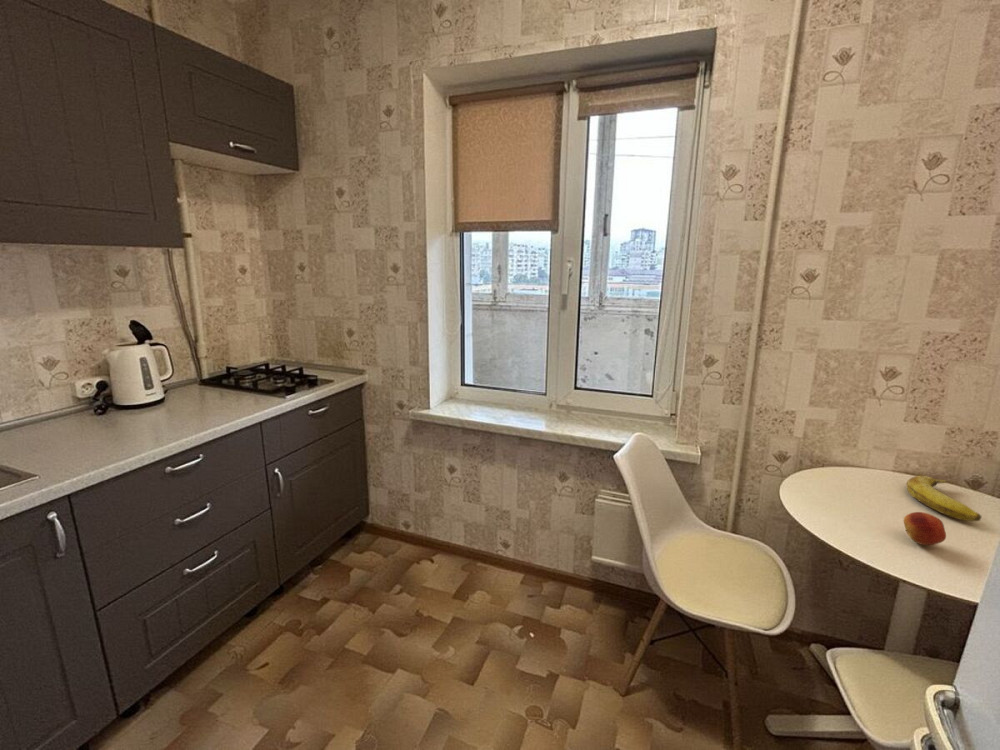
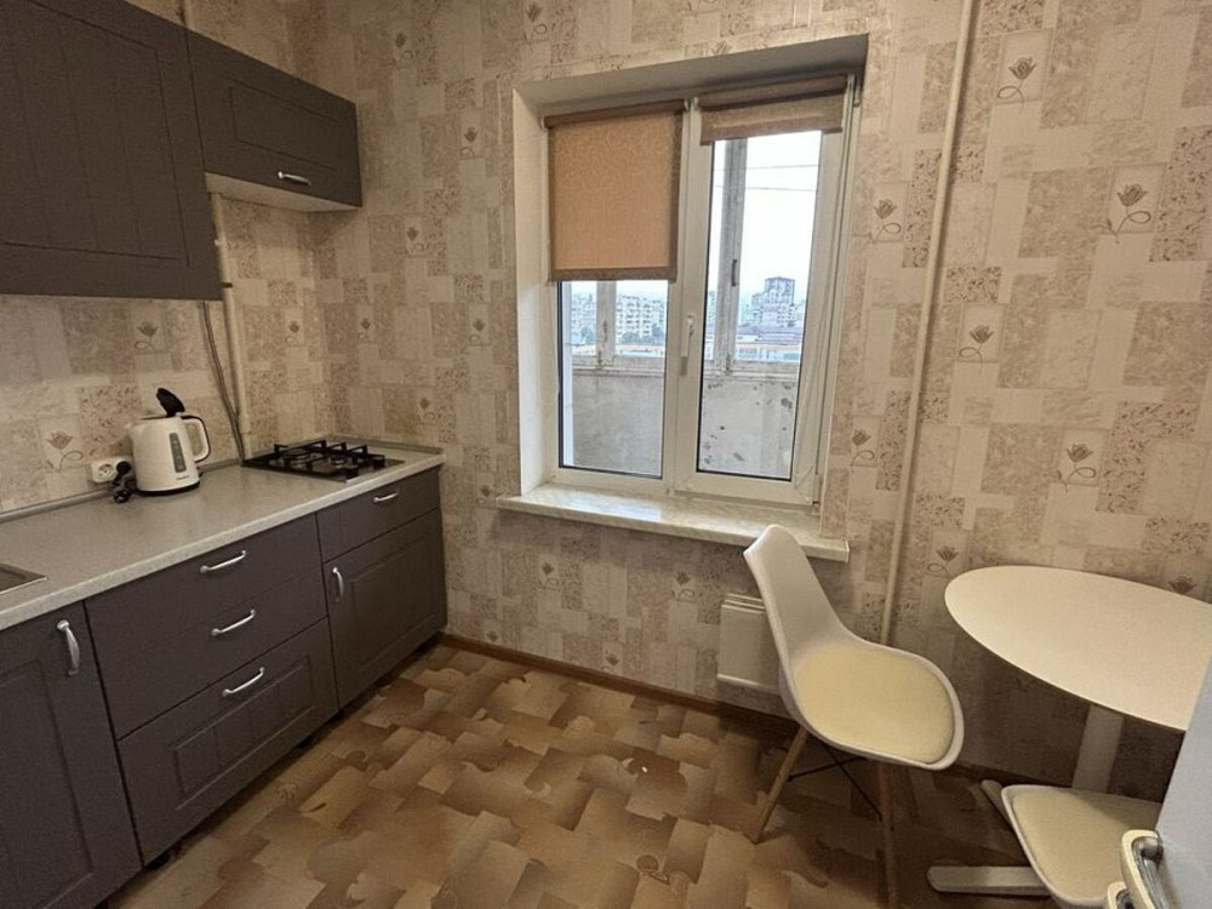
- fruit (924, 529)
- banana (943, 494)
